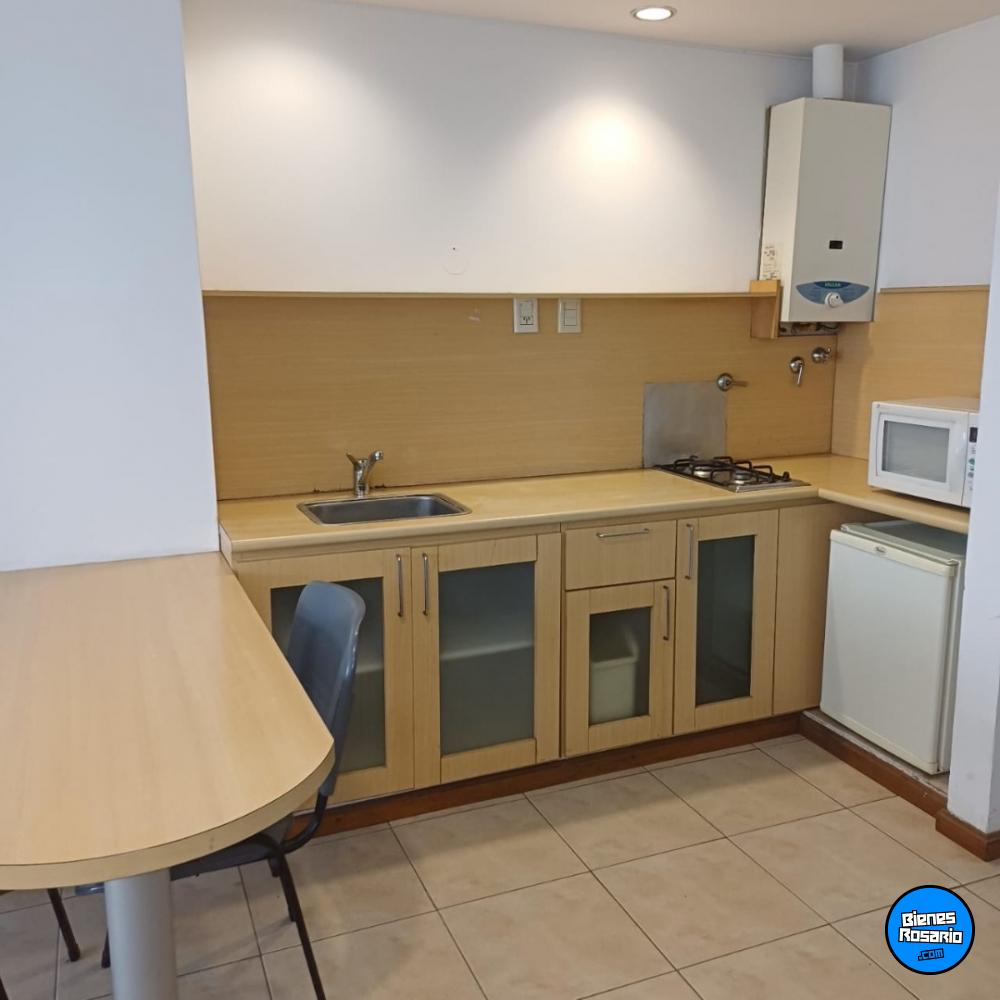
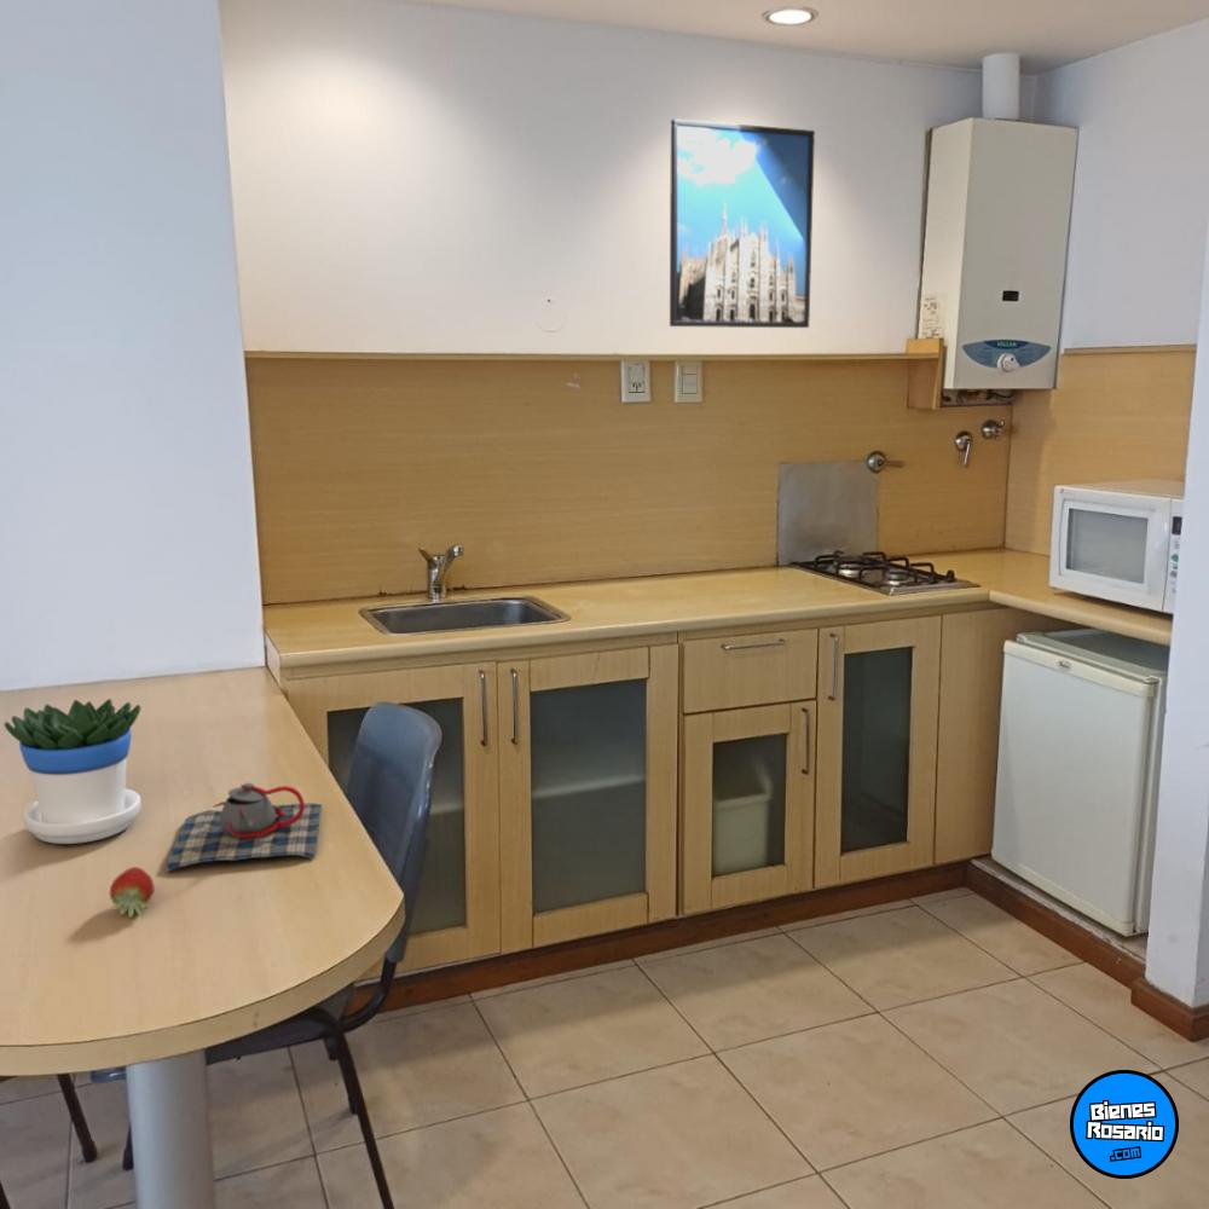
+ fruit (132, 889)
+ flowerpot (79, 771)
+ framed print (742, 227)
+ teapot (247, 810)
